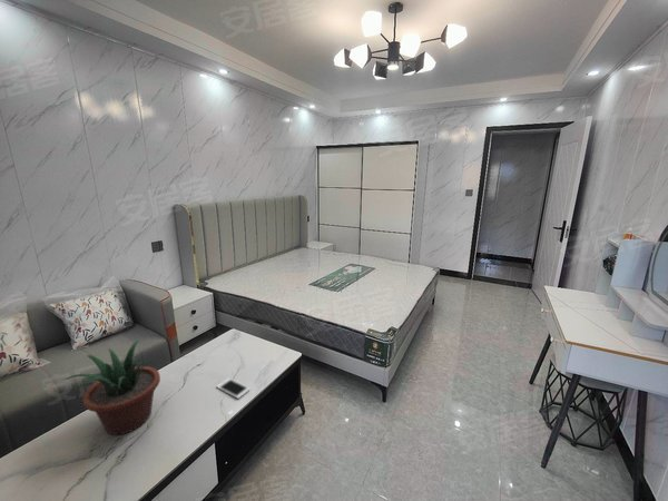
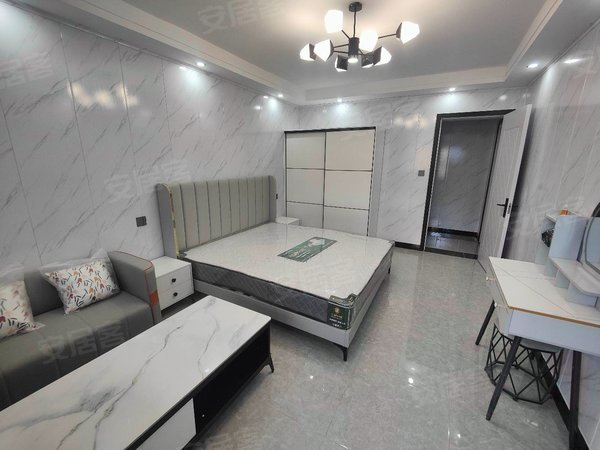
- potted plant (115, 392)
- cell phone (233, 387)
